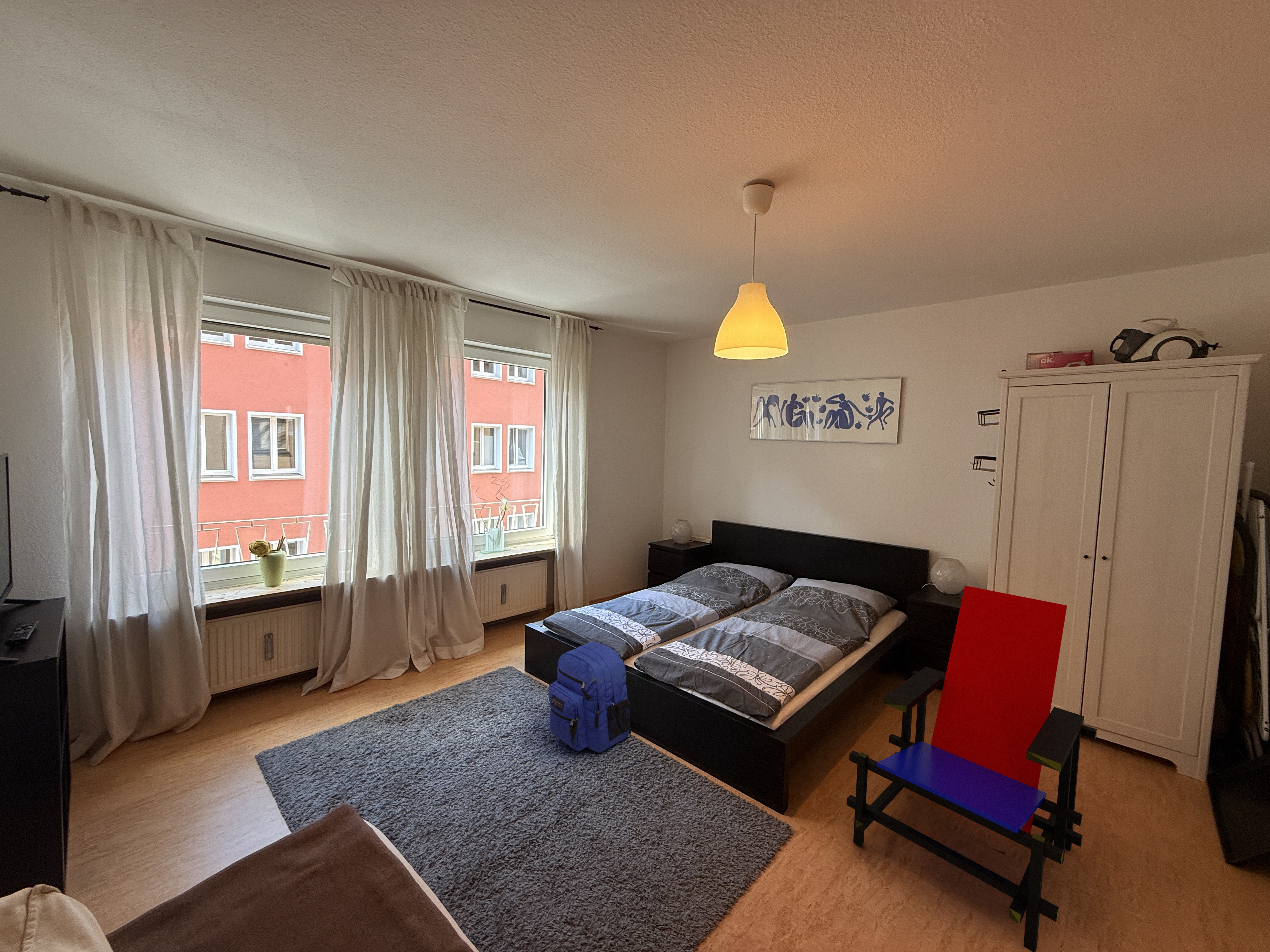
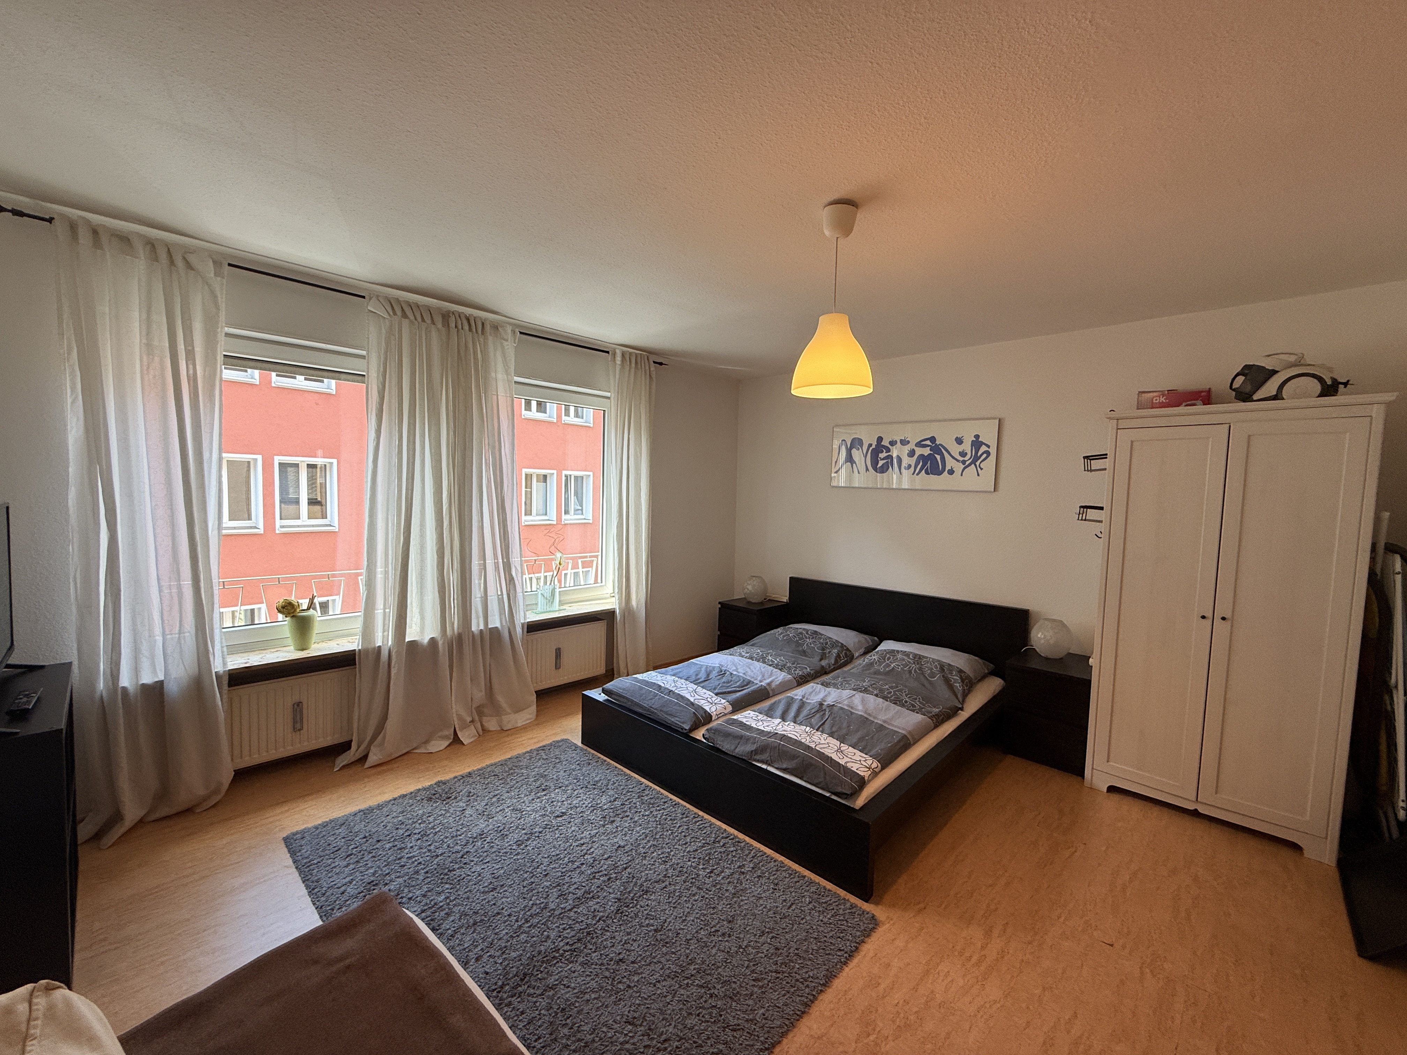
- backpack (589, 694)
- armchair (969, 727)
